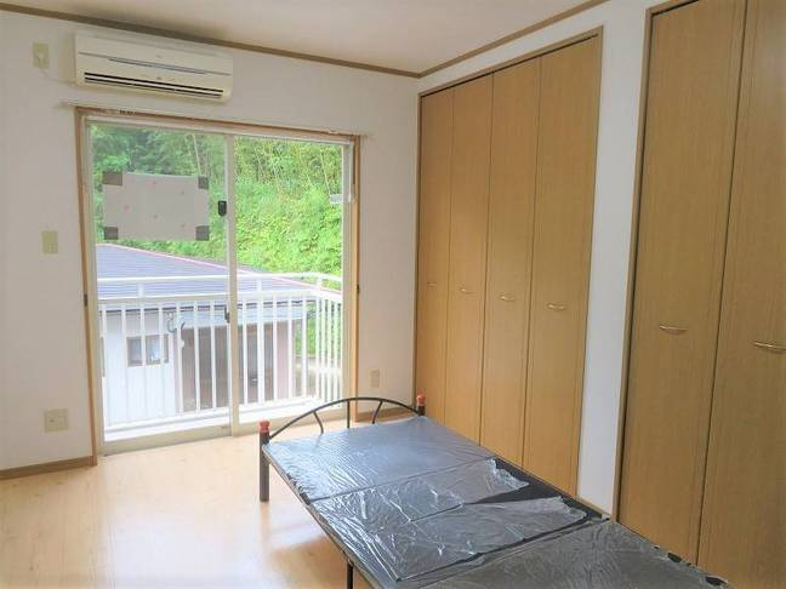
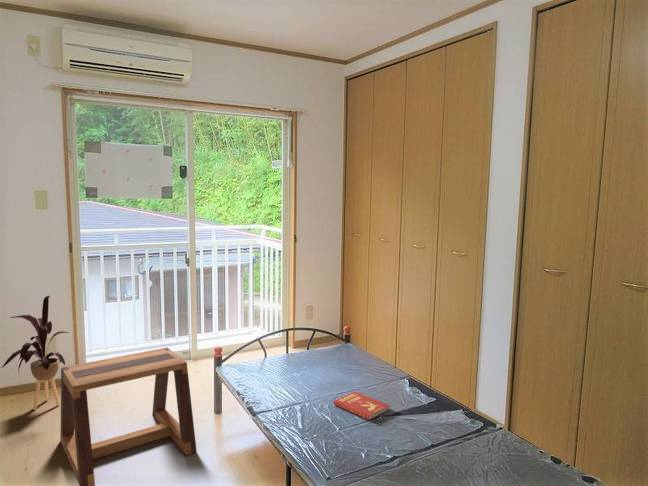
+ house plant (37, 352)
+ stool (119, 382)
+ book (361, 405)
